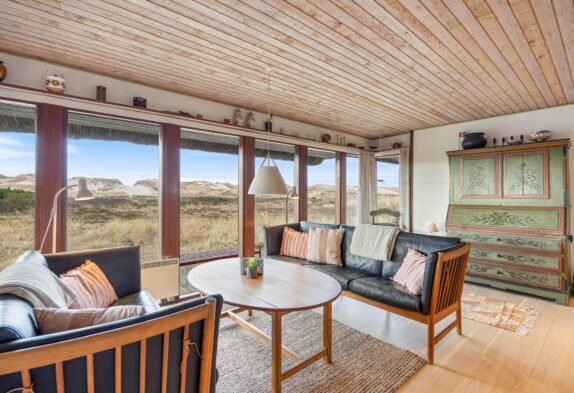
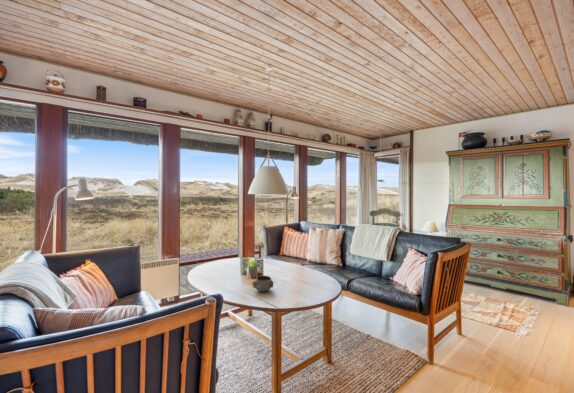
+ decorative bowl (262, 283)
